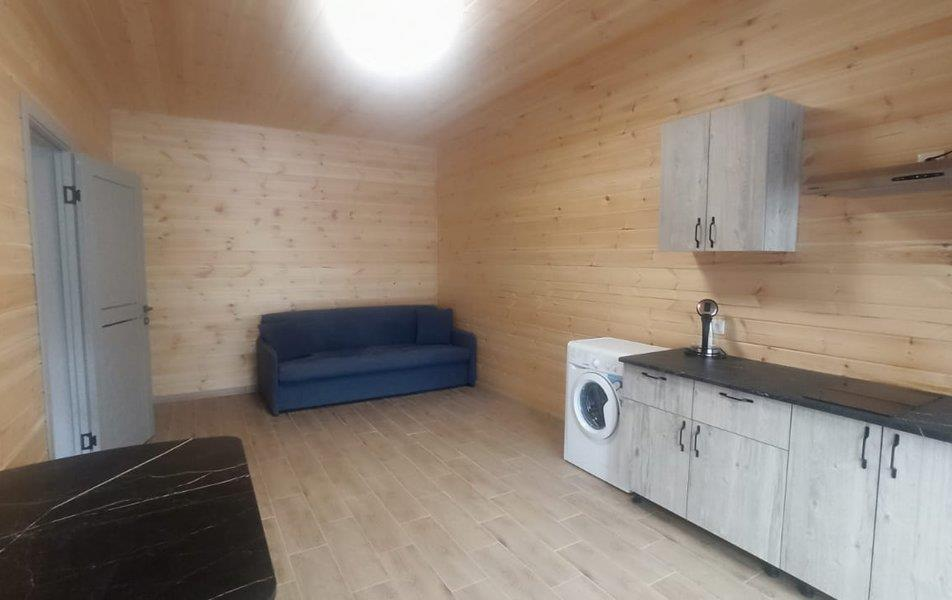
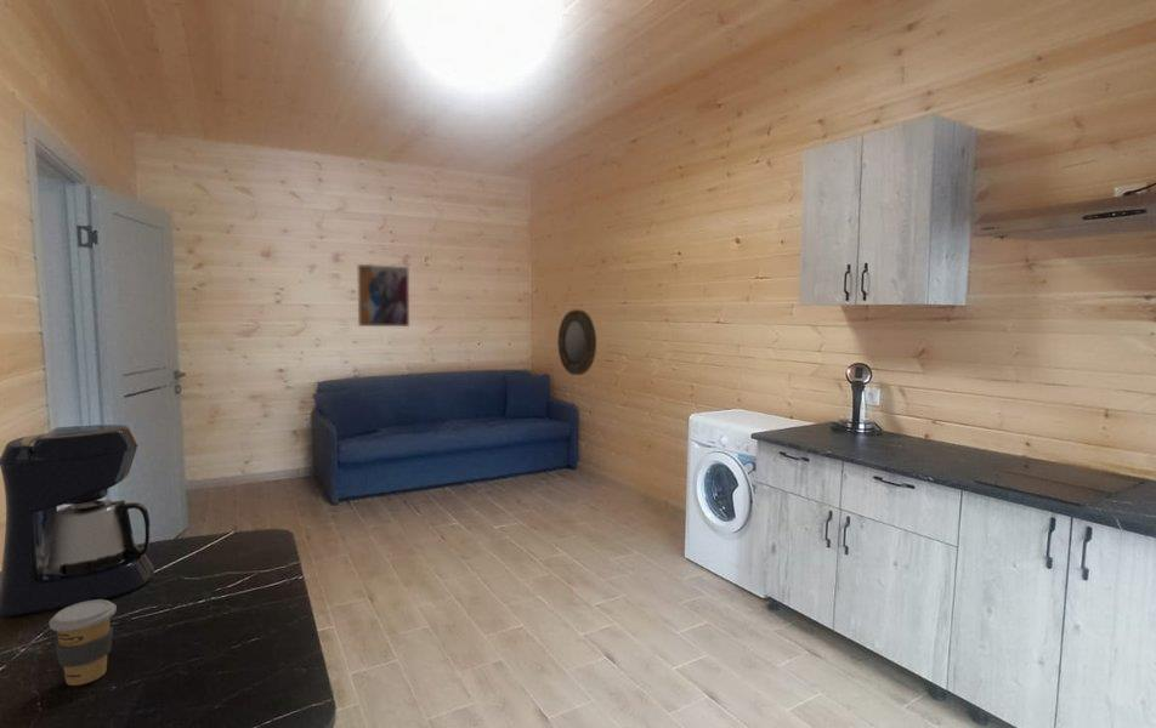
+ home mirror (576, 342)
+ coffee maker (74, 508)
+ coffee cup (85, 643)
+ wall art (384, 296)
